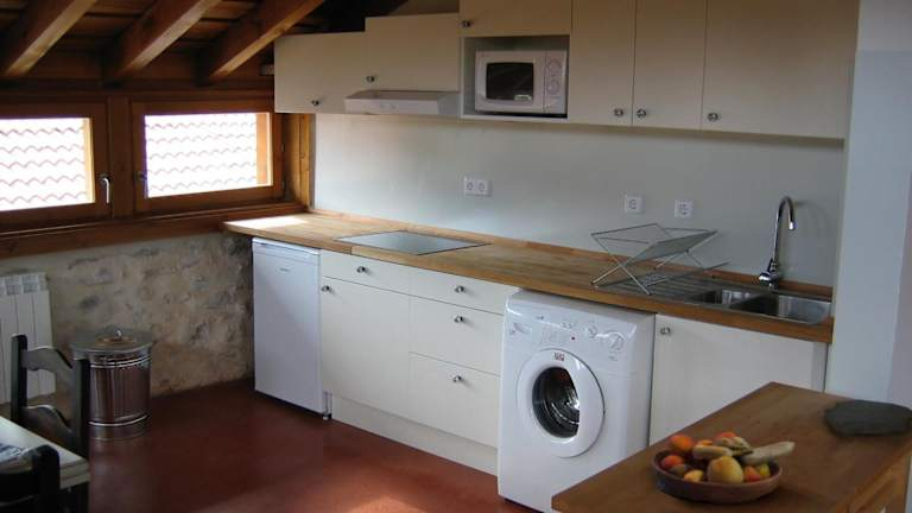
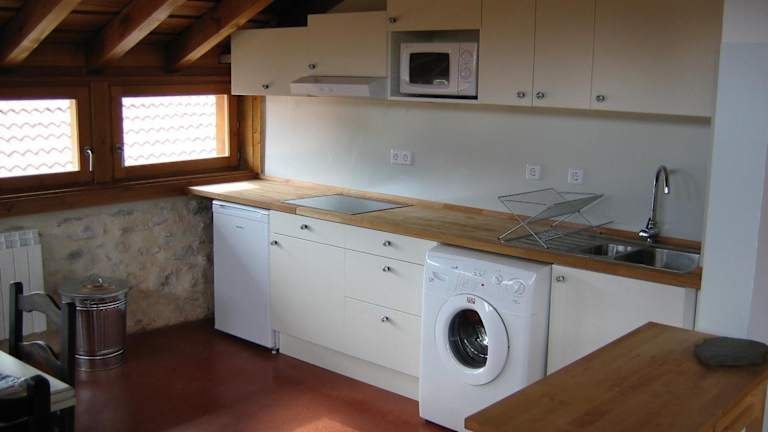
- fruit bowl (716, 458)
